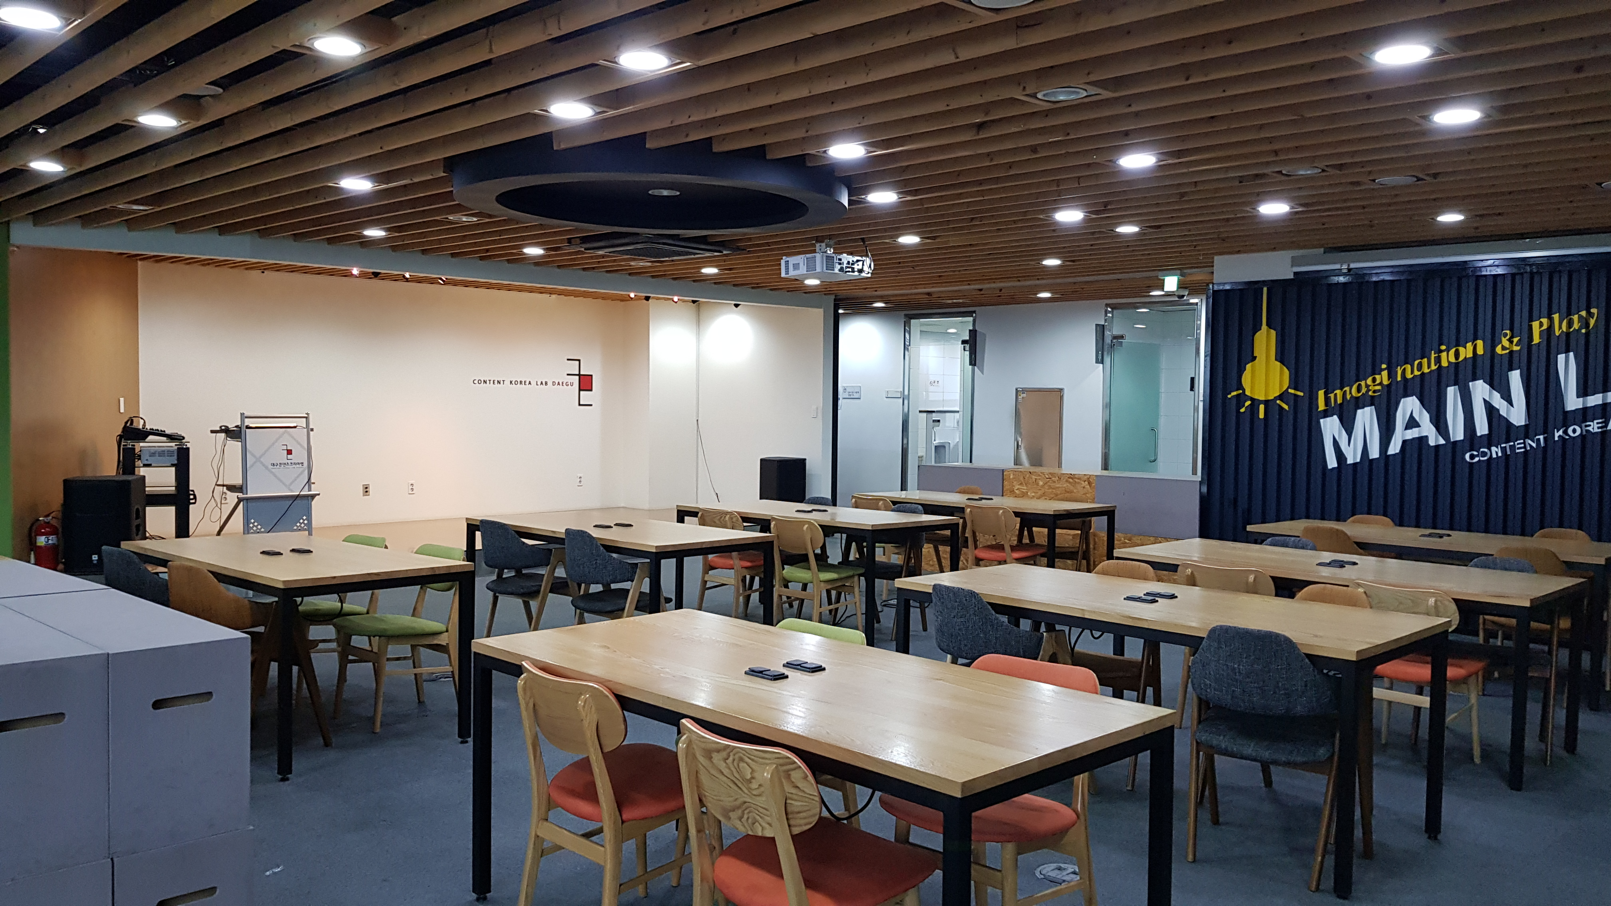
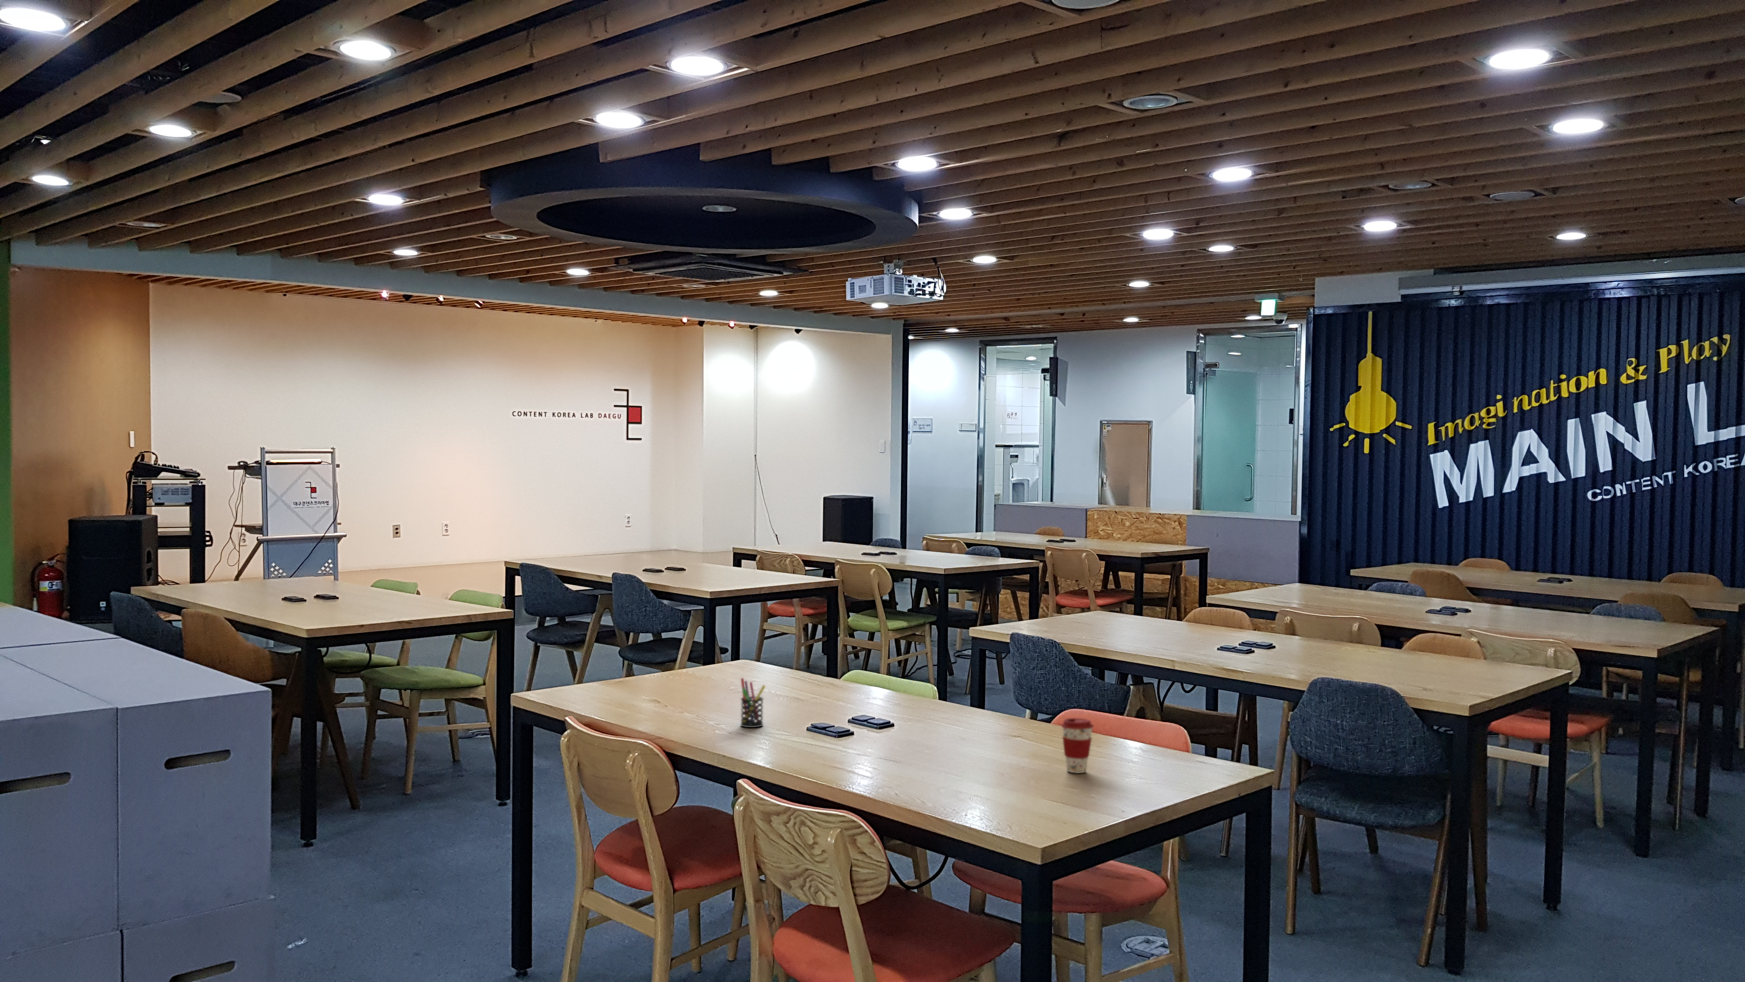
+ pen holder (749, 703)
+ coffee cup (1076, 745)
